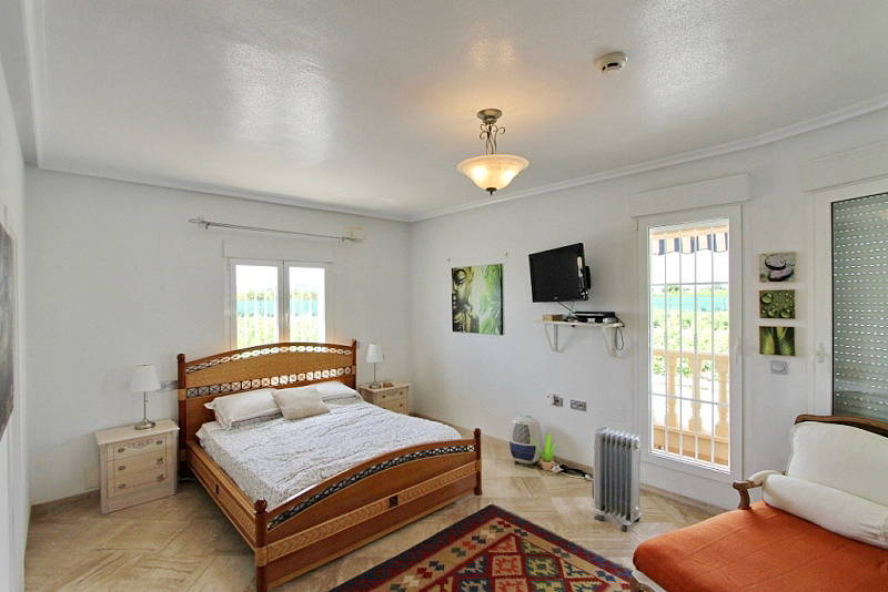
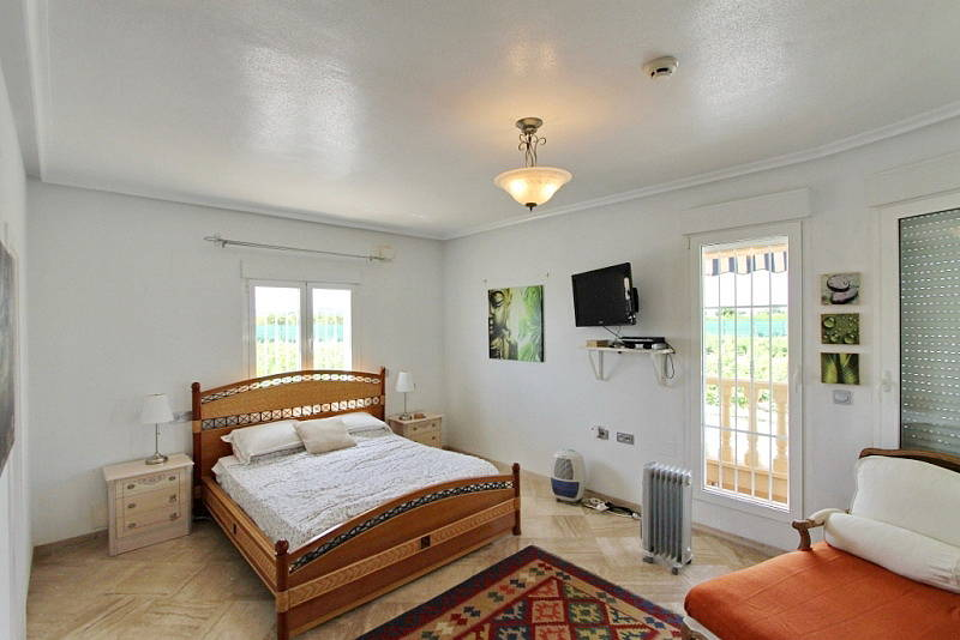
- potted plant (547, 453)
